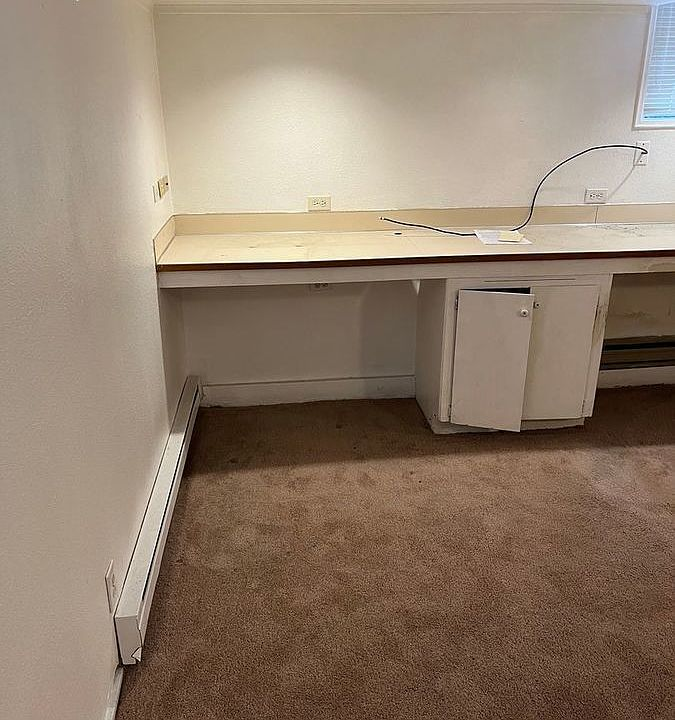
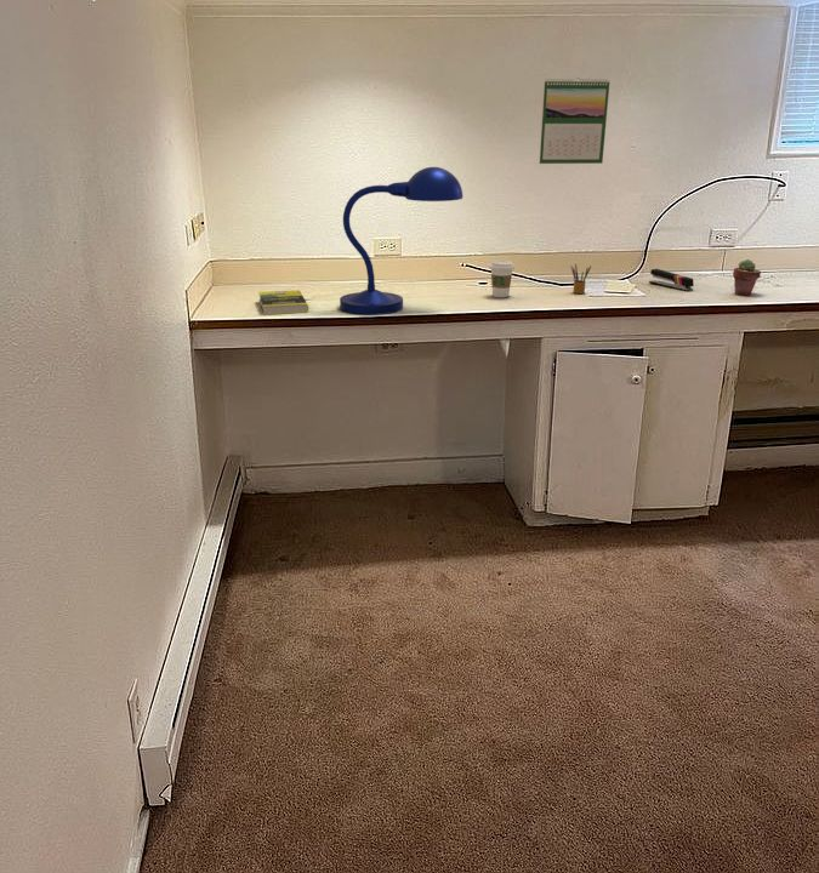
+ calendar (574, 121)
+ pencil box (581, 278)
+ desk lamp (368, 255)
+ stapler (671, 279)
+ coffee cup (501, 279)
+ potted succulent (745, 276)
+ book (283, 302)
